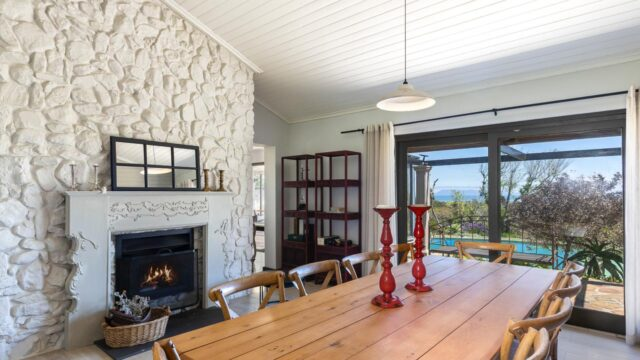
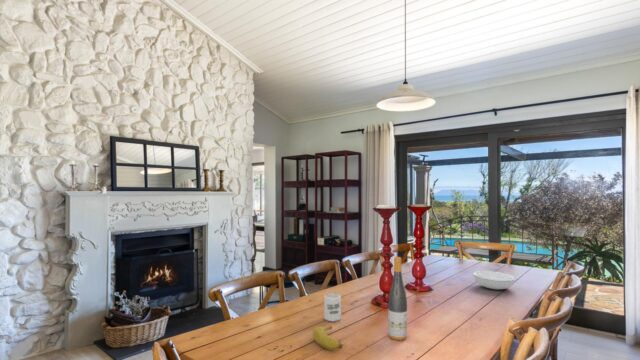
+ banana (329, 337)
+ cup (332, 307)
+ wine bottle (397, 296)
+ serving bowl (493, 281)
